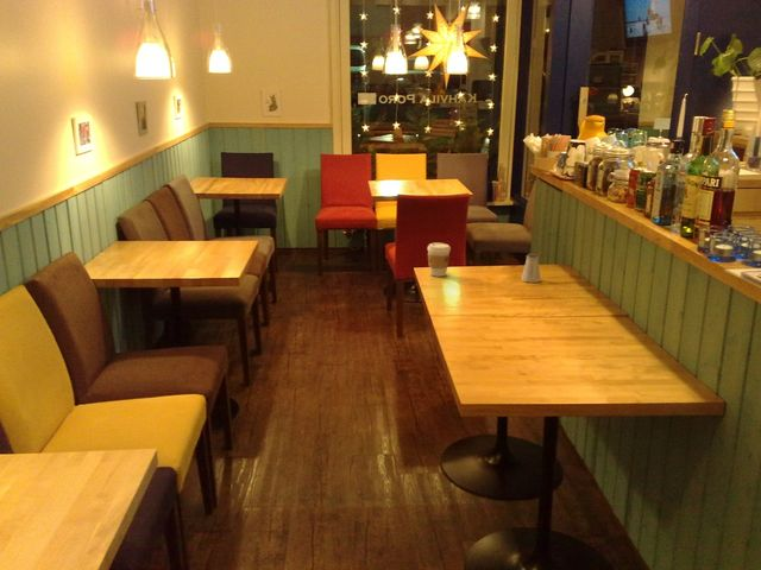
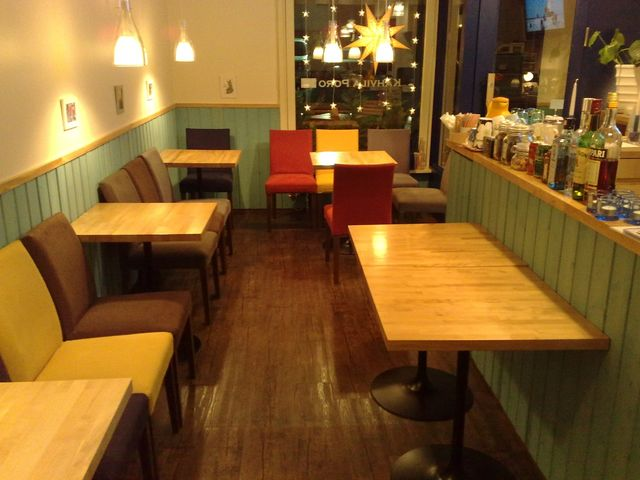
- coffee cup (438, 259)
- saltshaker (532, 267)
